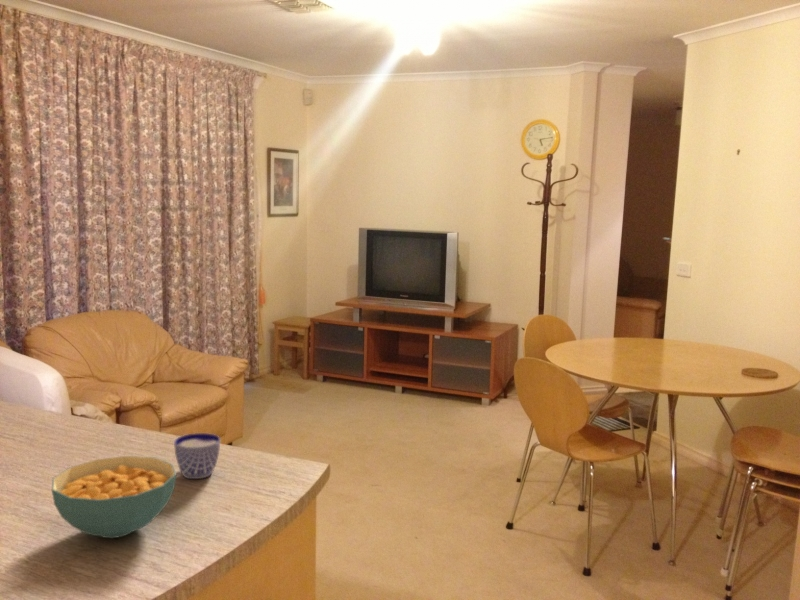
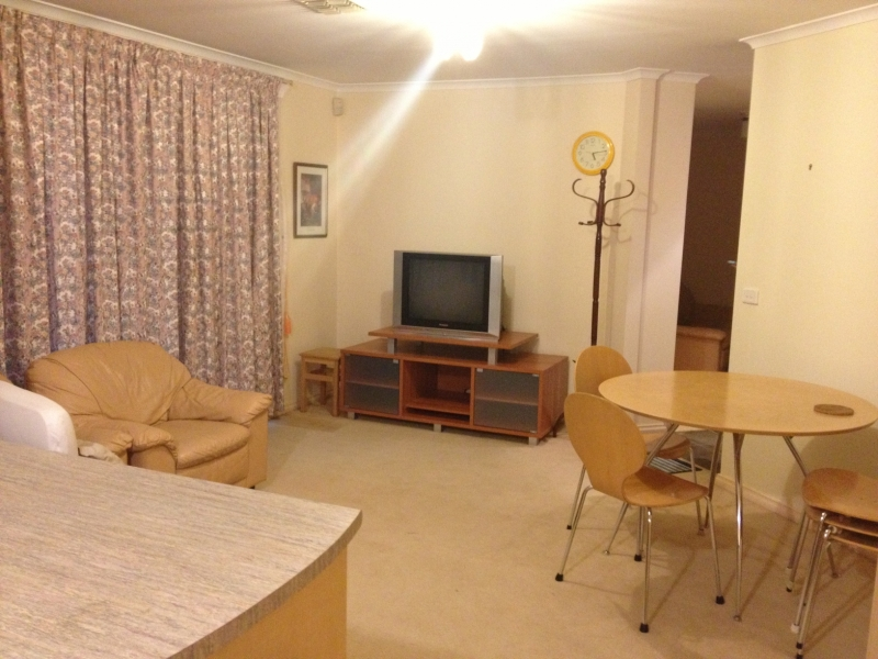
- cup (195, 454)
- cereal bowl (115, 503)
